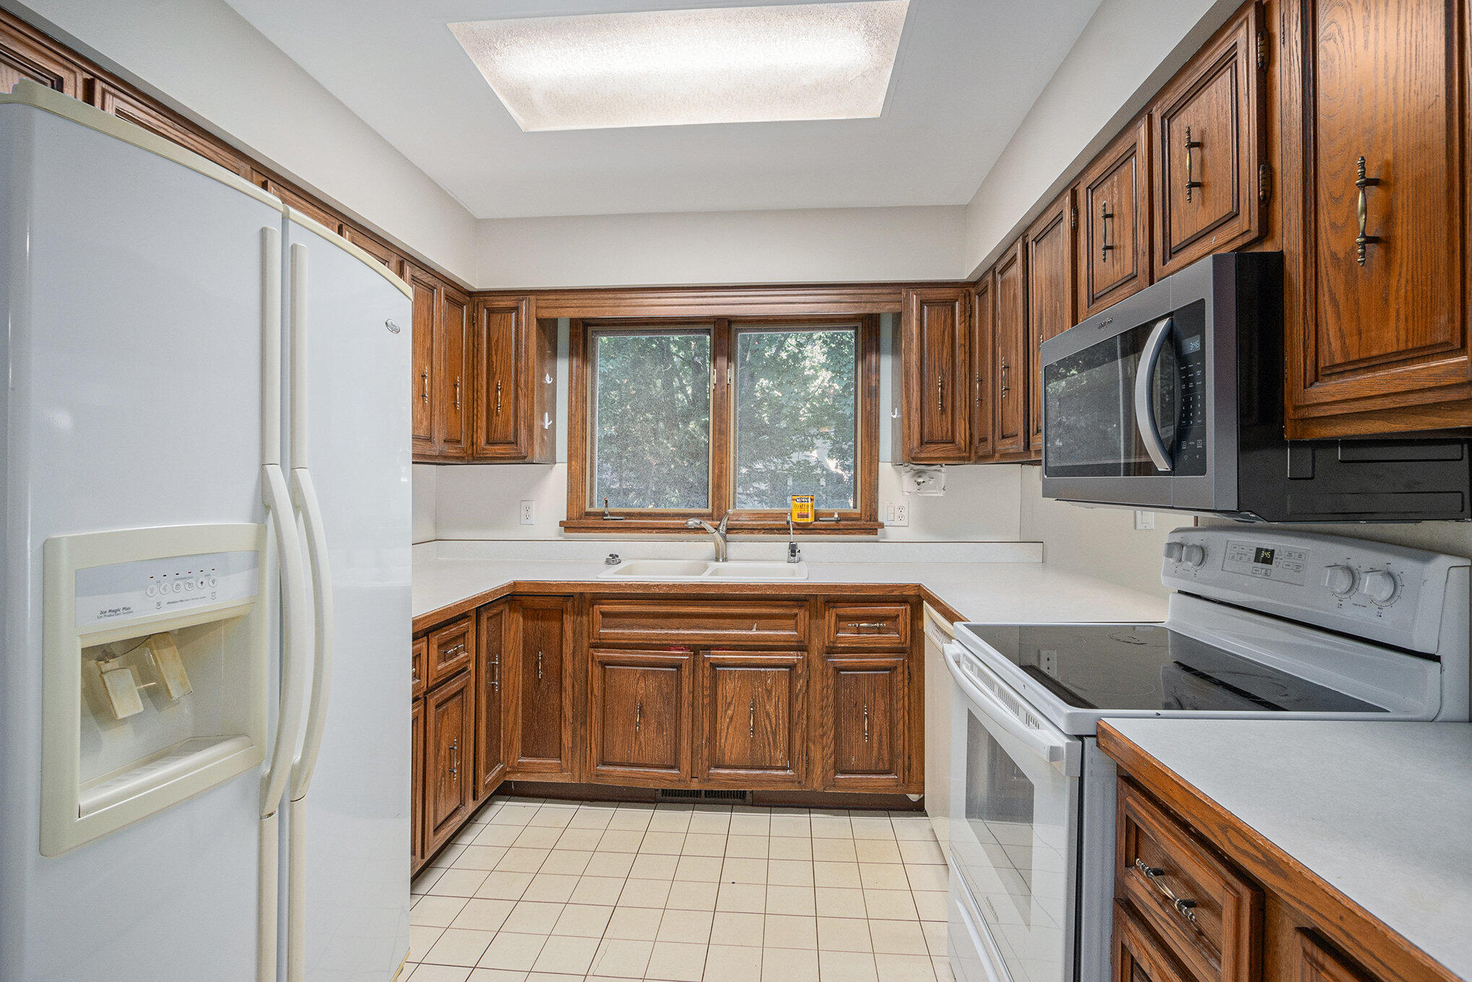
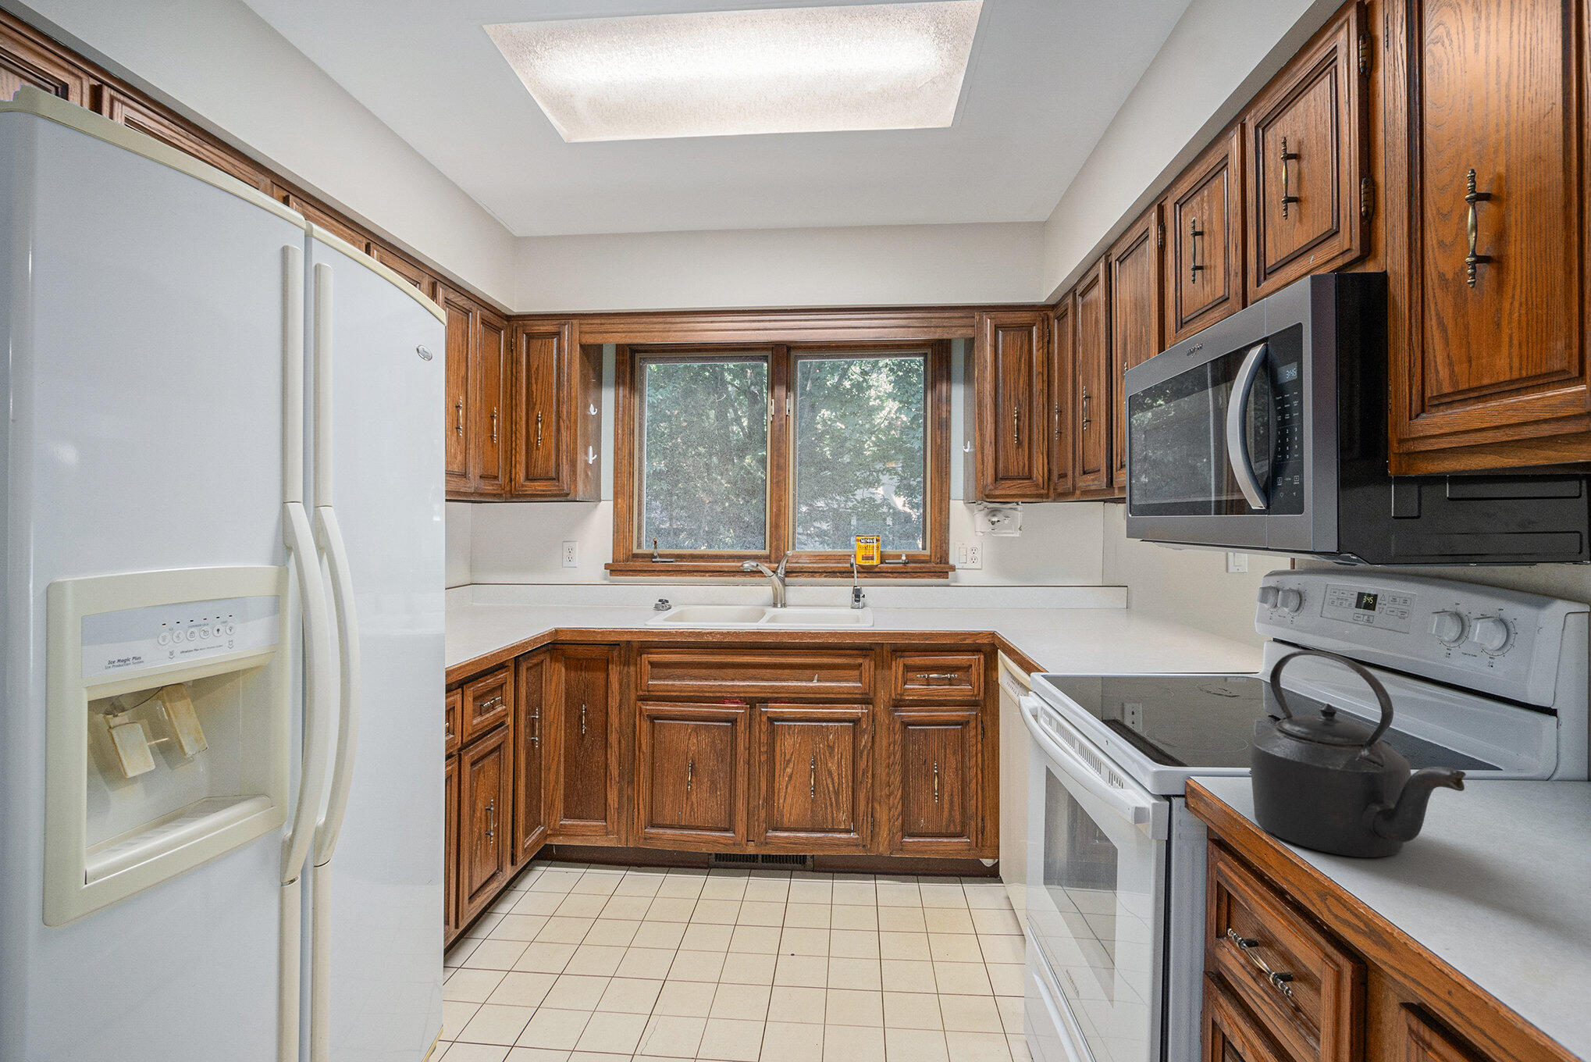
+ kettle (1355, 751)
